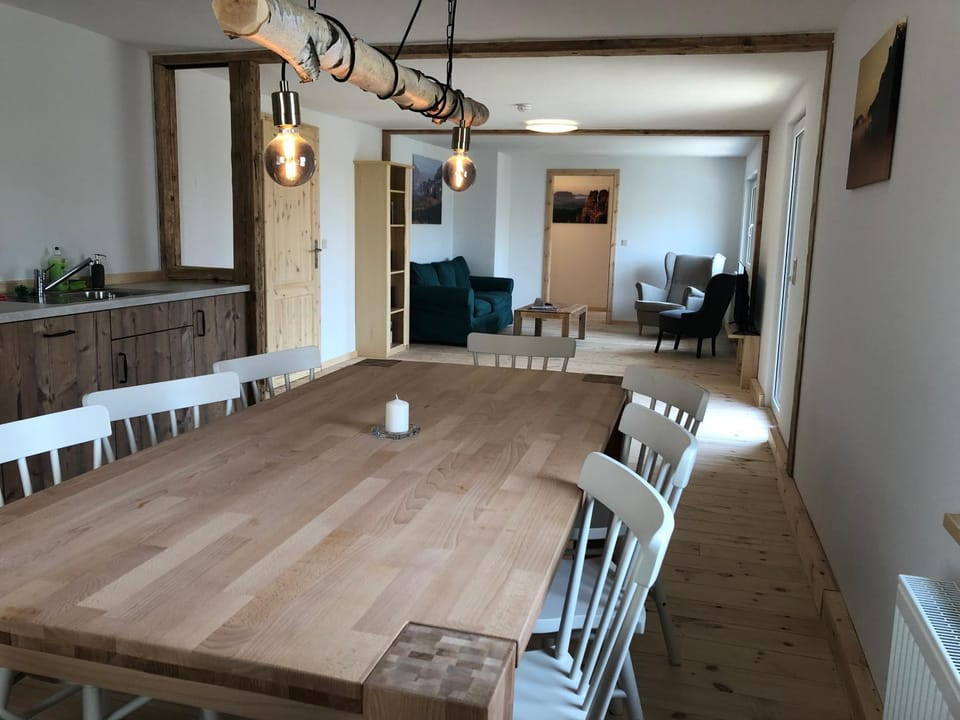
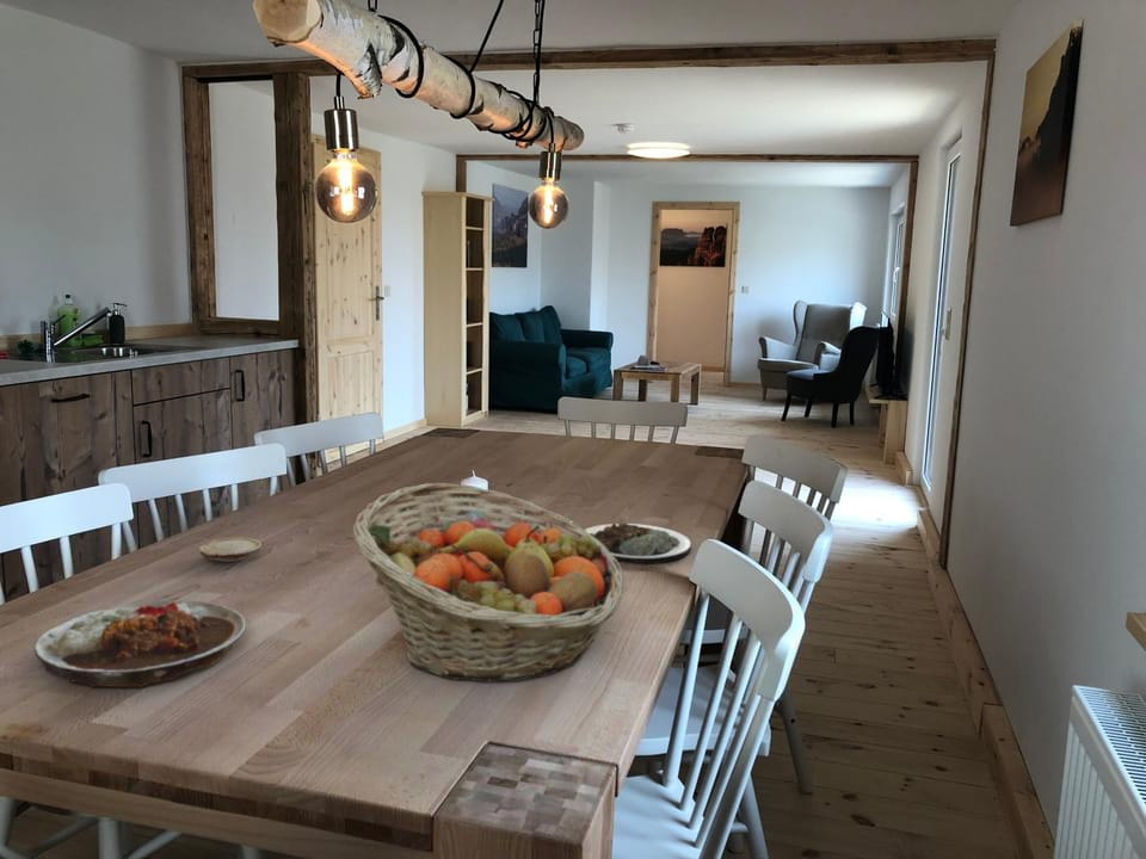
+ wood slice (230, 550)
+ plate (633, 538)
+ fruit basket (494, 571)
+ plate (143, 634)
